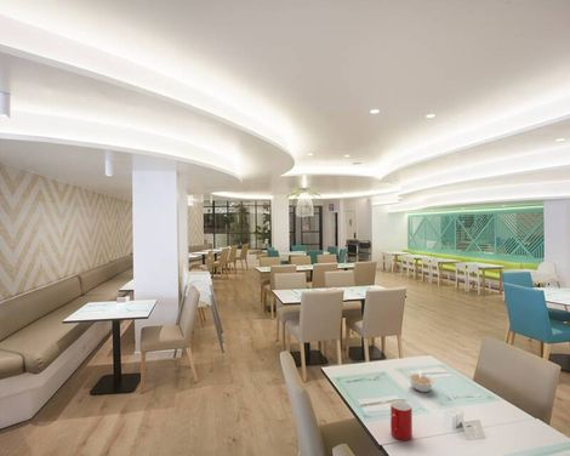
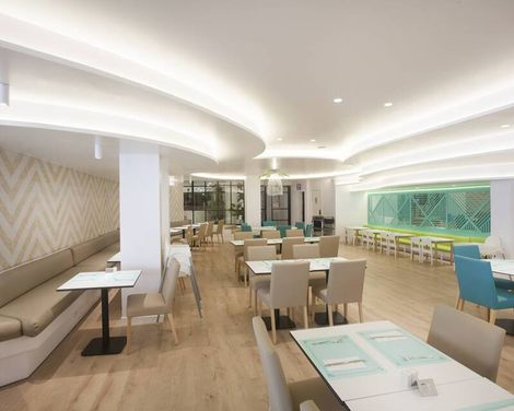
- cup (398, 421)
- legume (420, 382)
